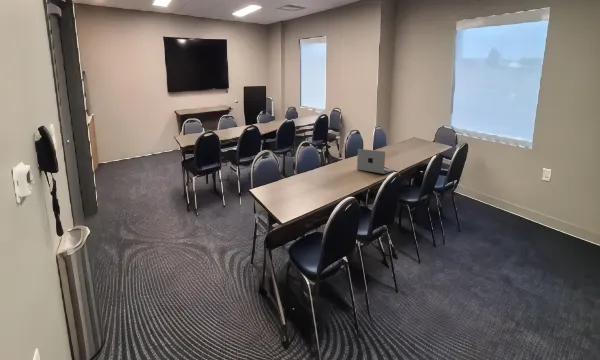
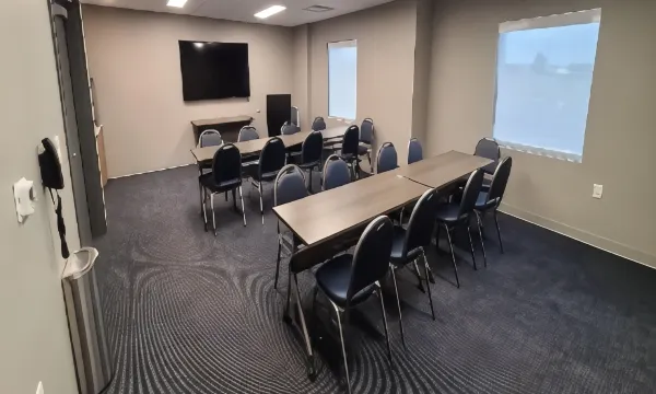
- laptop (376, 159)
